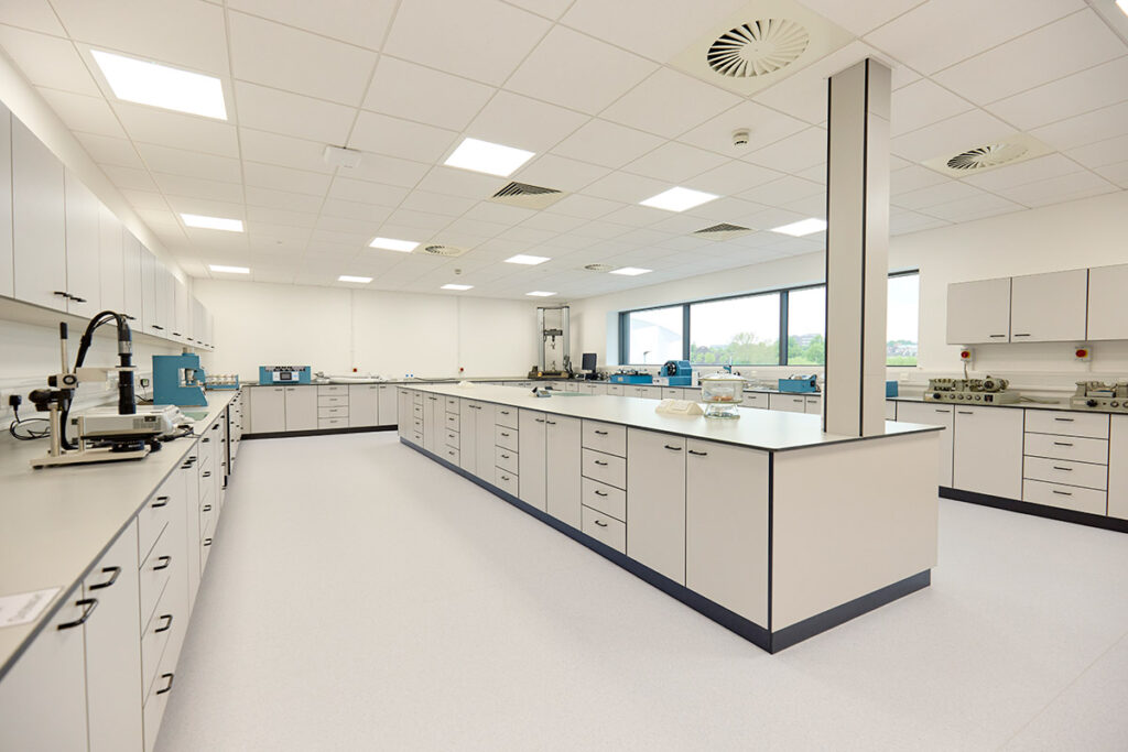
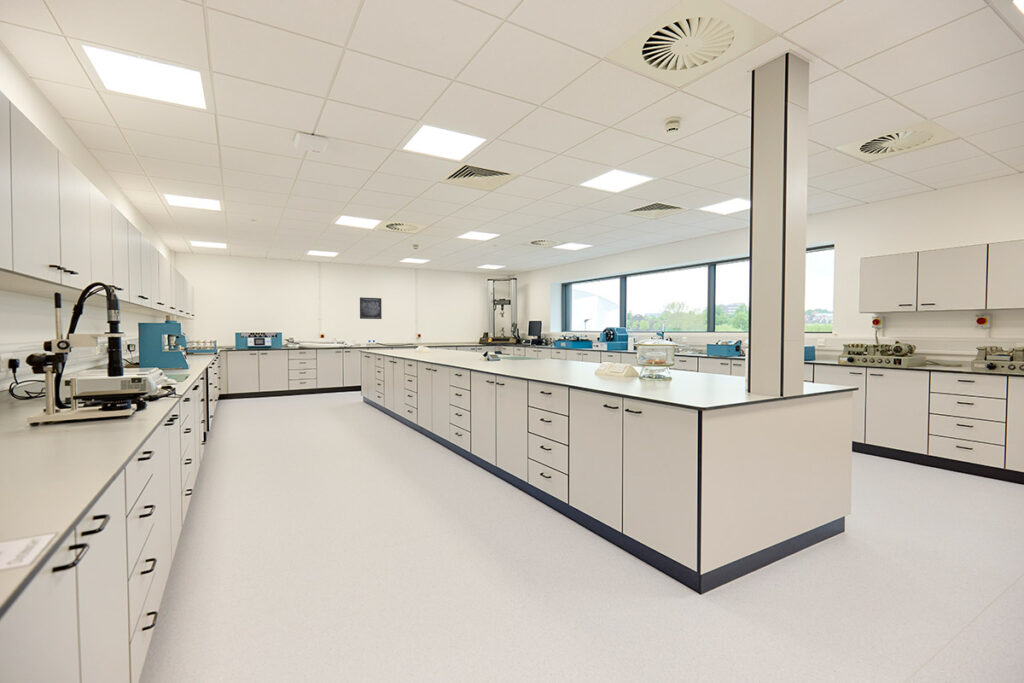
+ wall art (370, 308)
